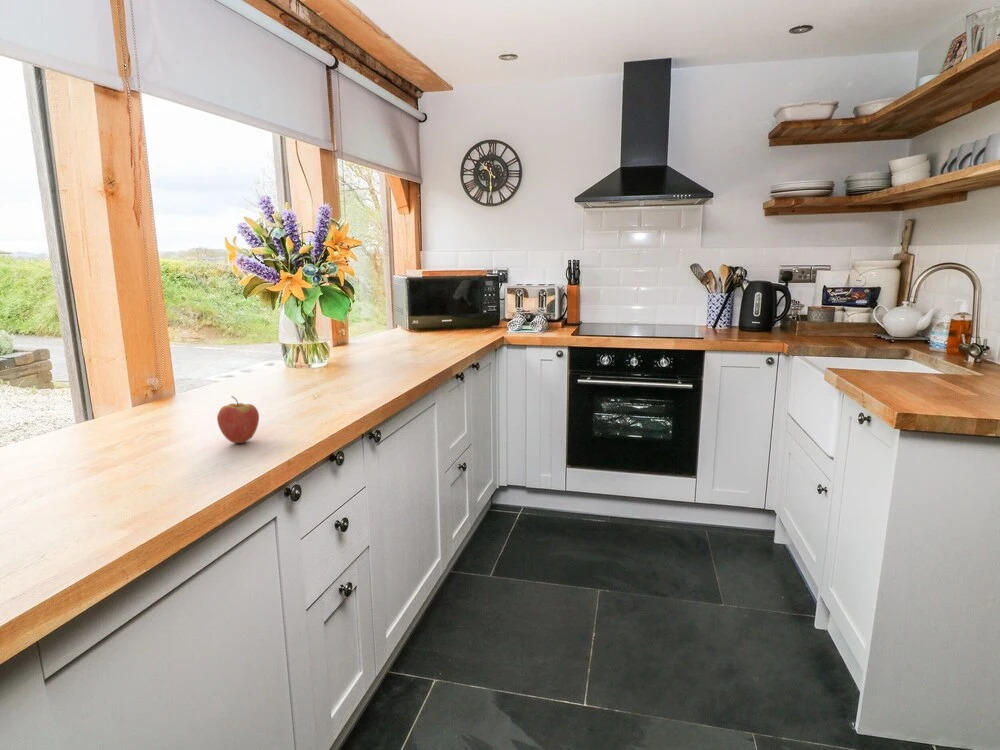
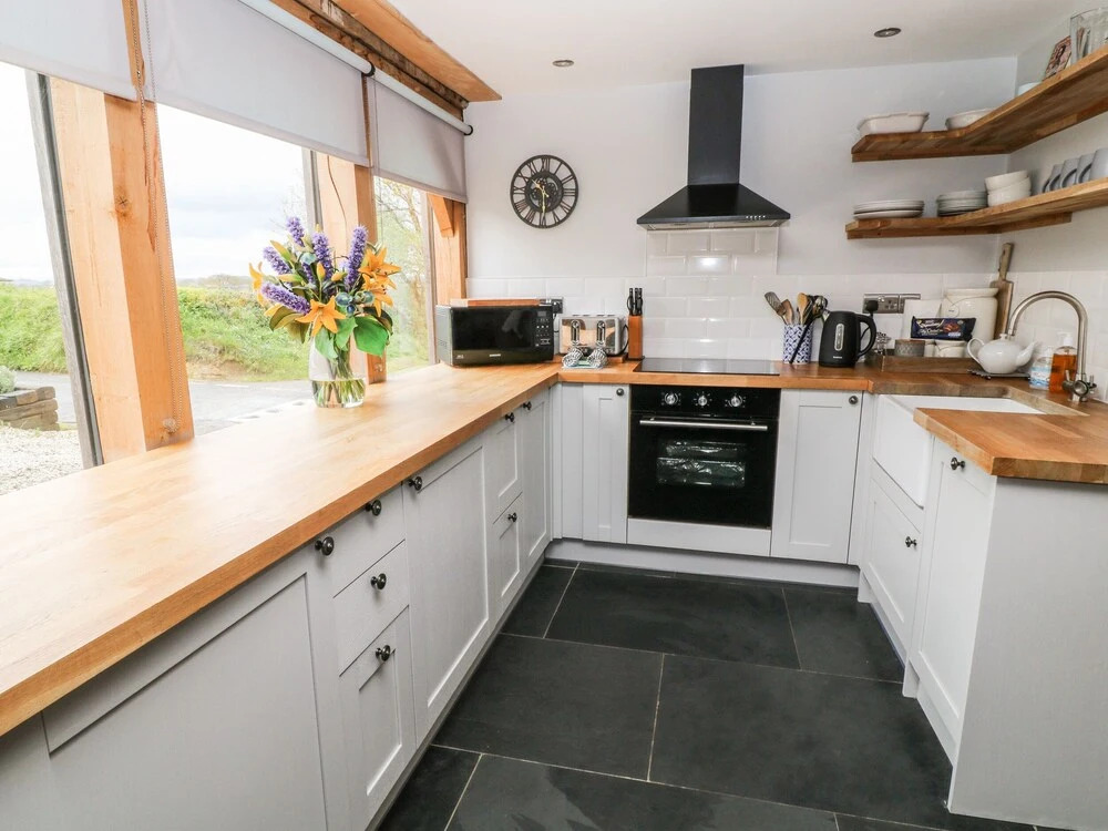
- fruit (238, 418)
